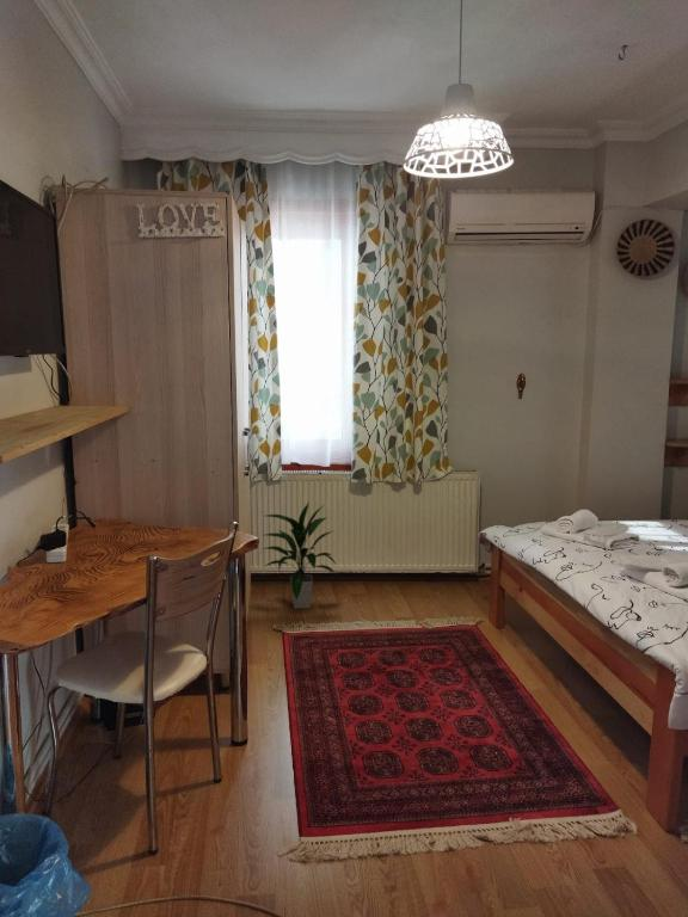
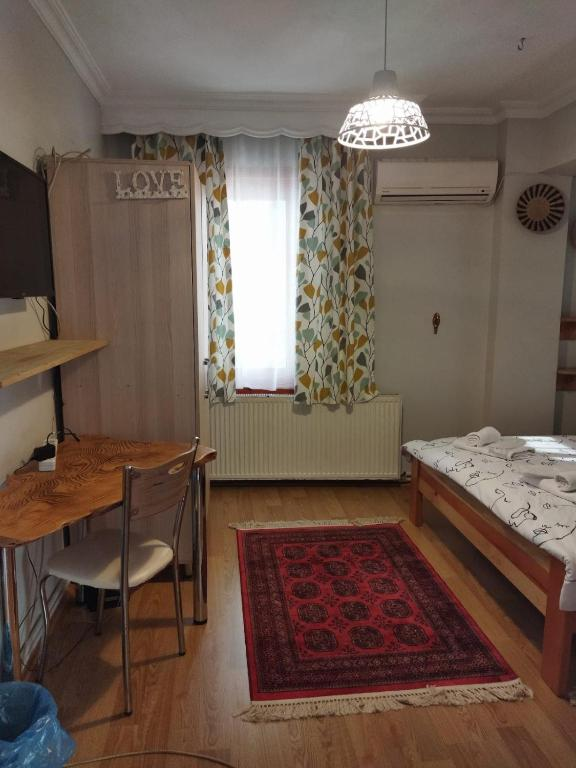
- indoor plant (299, 554)
